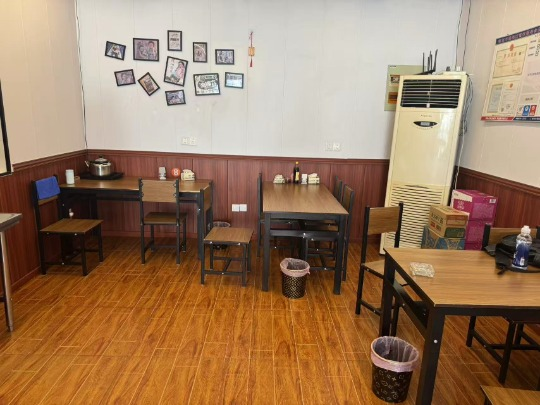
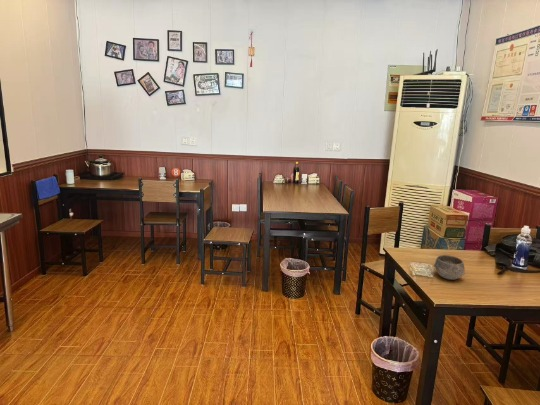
+ bowl (448, 267)
